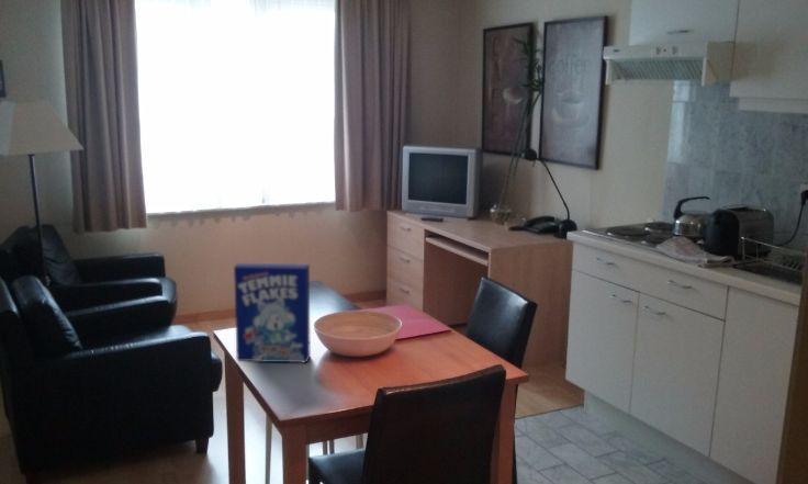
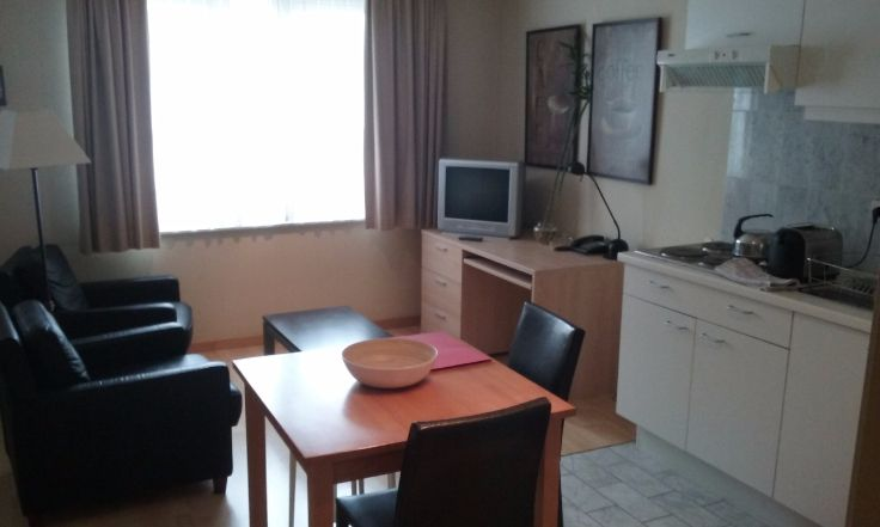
- cereal box (272, 312)
